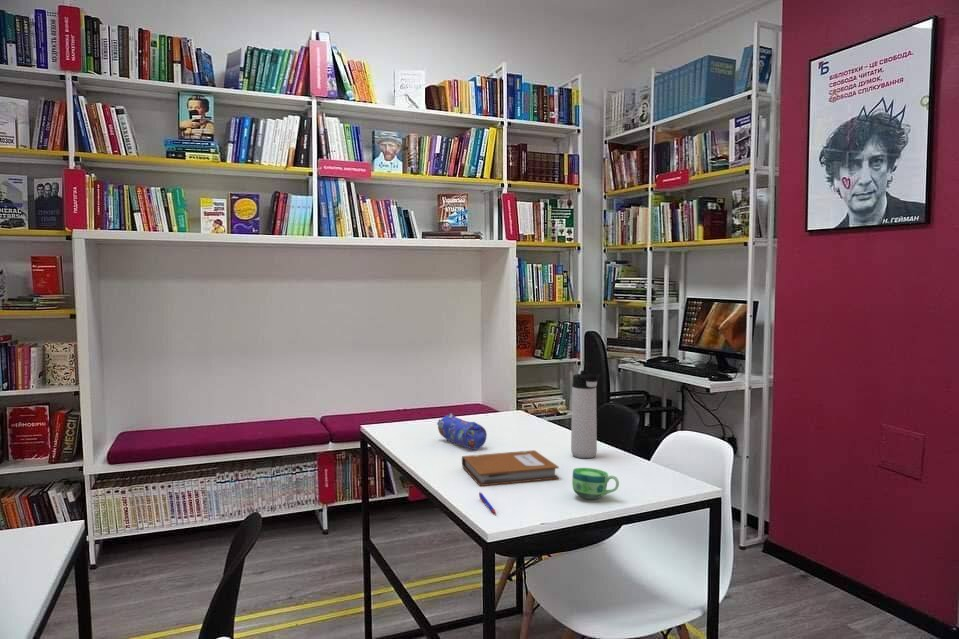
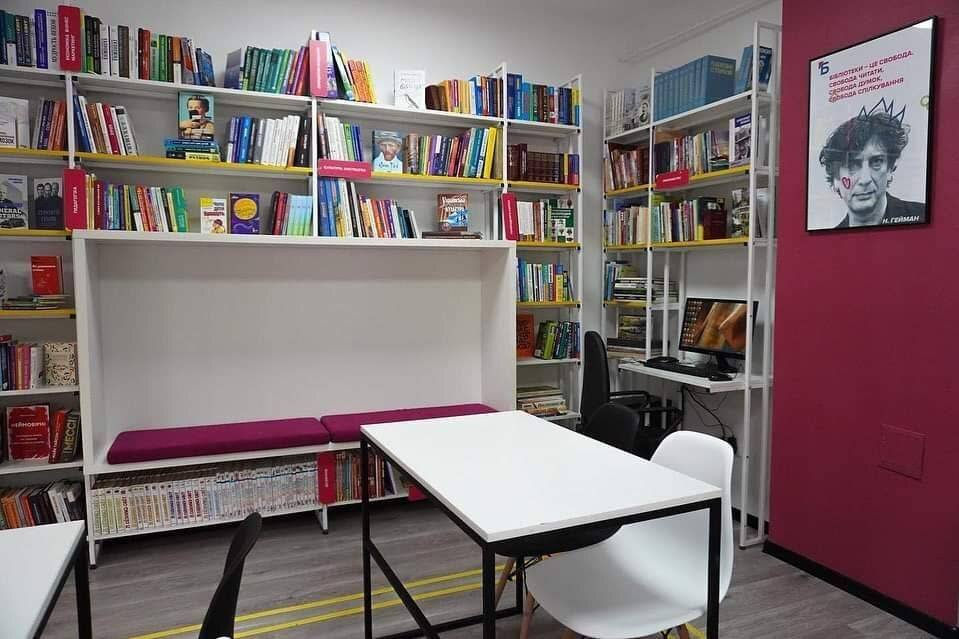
- pencil case (461, 430)
- notebook (510, 466)
- thermos bottle (586, 414)
- cup (595, 483)
- pen (487, 502)
